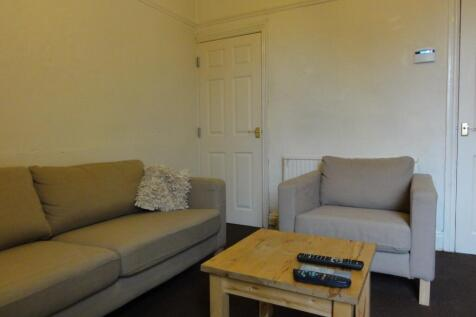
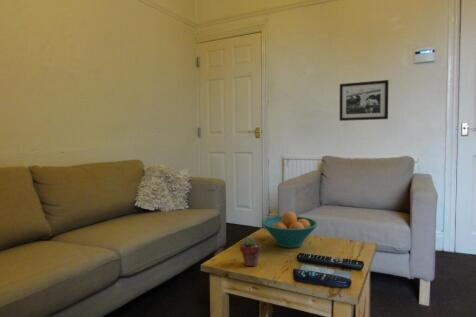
+ fruit bowl (289, 228)
+ picture frame (363, 101)
+ potted succulent (250, 250)
